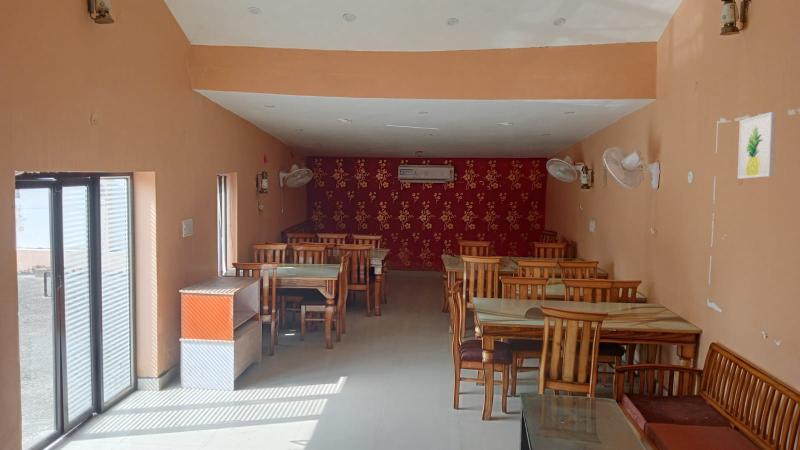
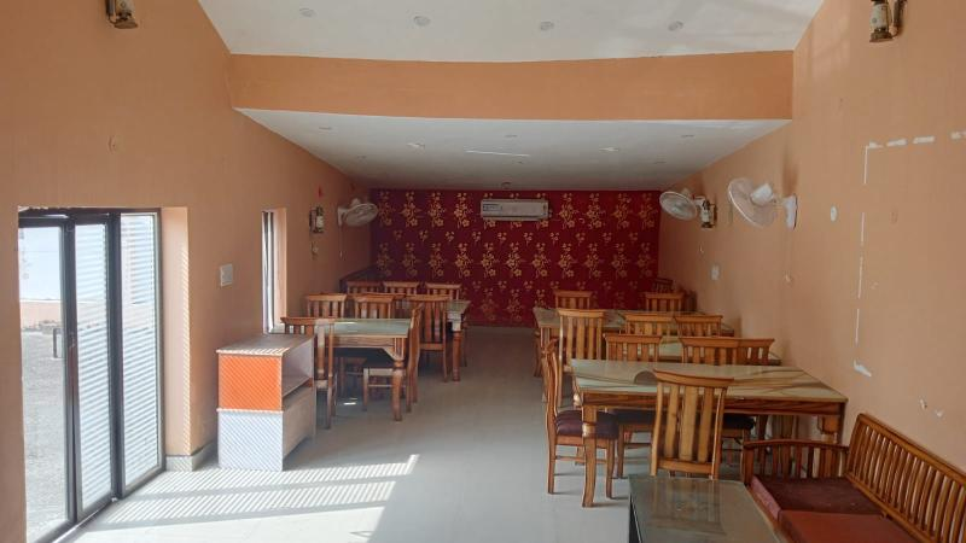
- wall art (755, 147)
